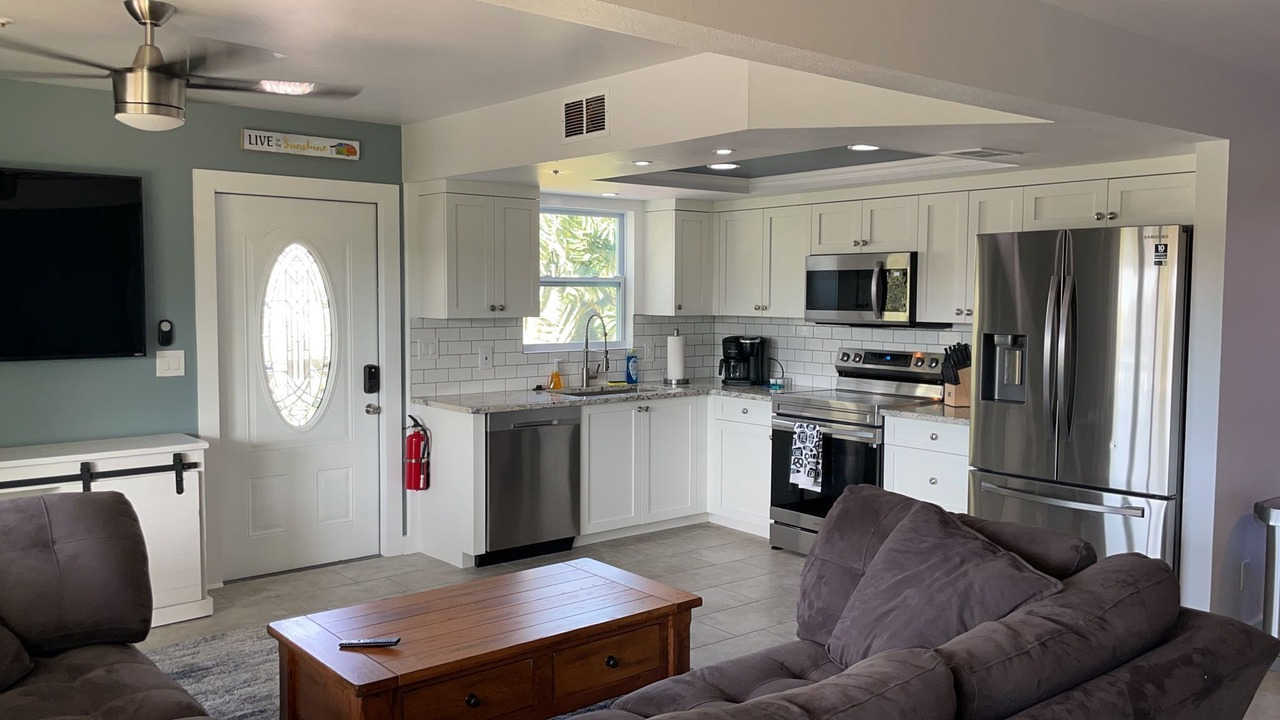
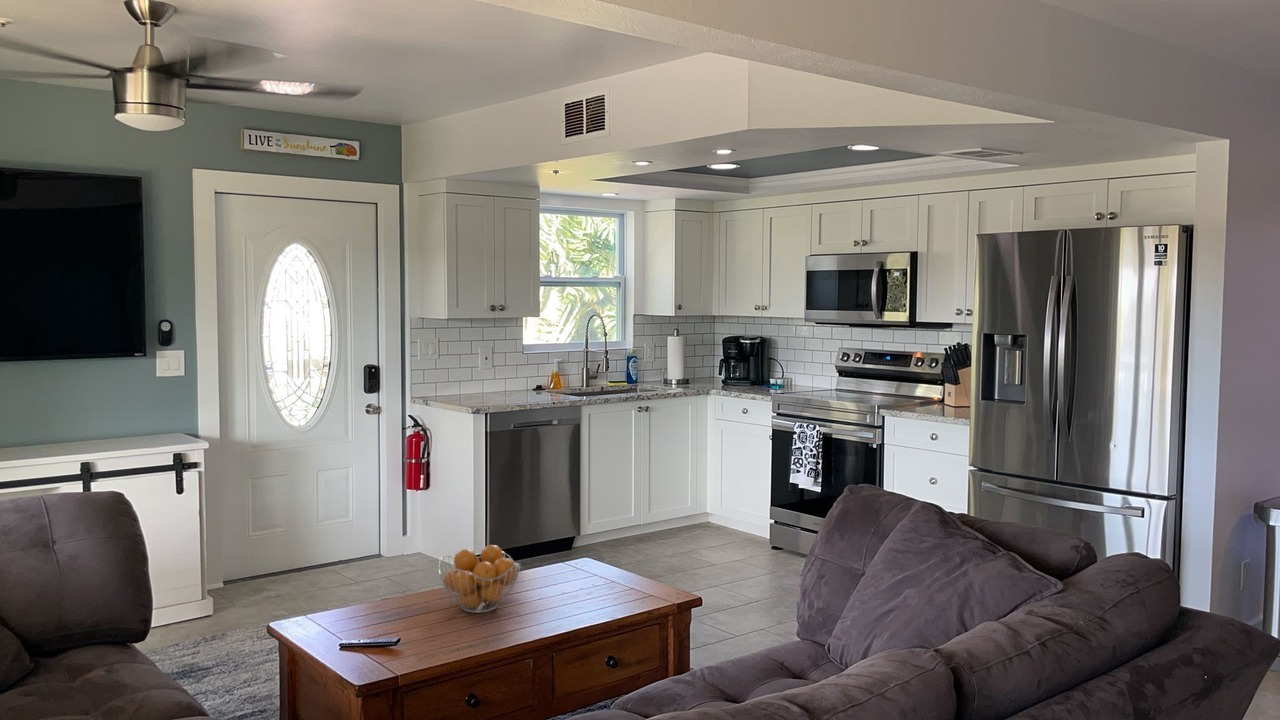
+ fruit basket (479, 577)
